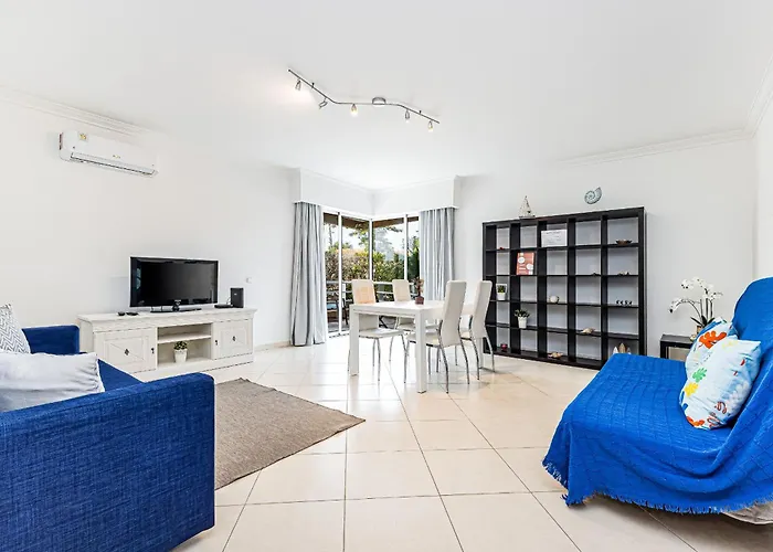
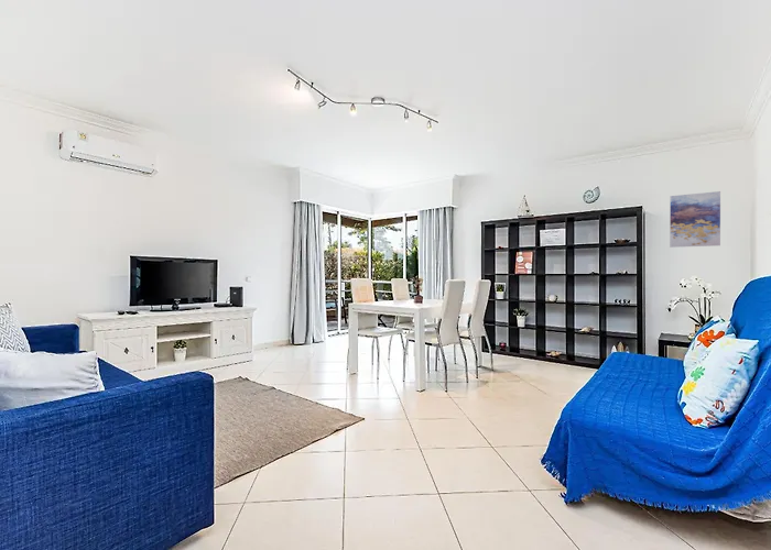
+ wall art (694, 220)
